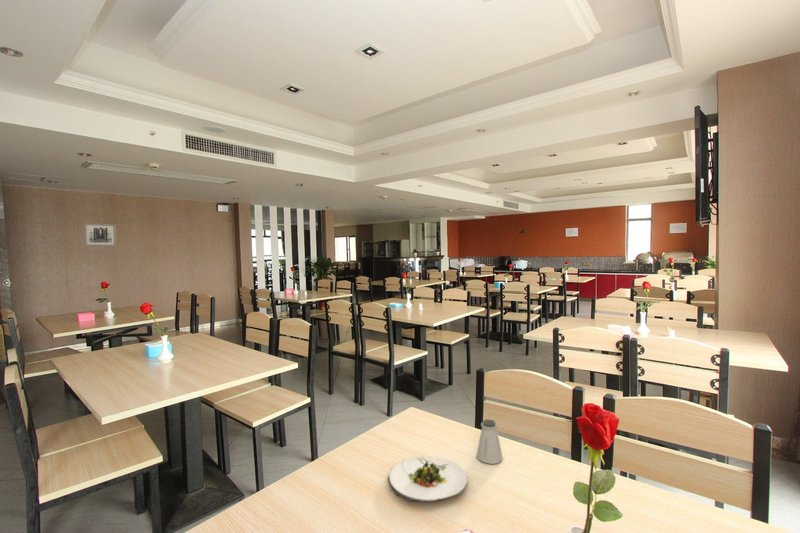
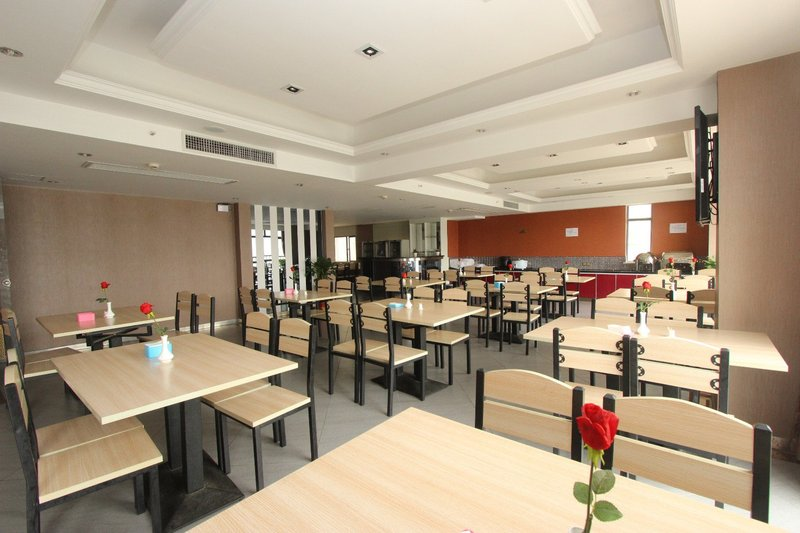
- salad plate (427, 472)
- wall art (100, 235)
- saltshaker (489, 439)
